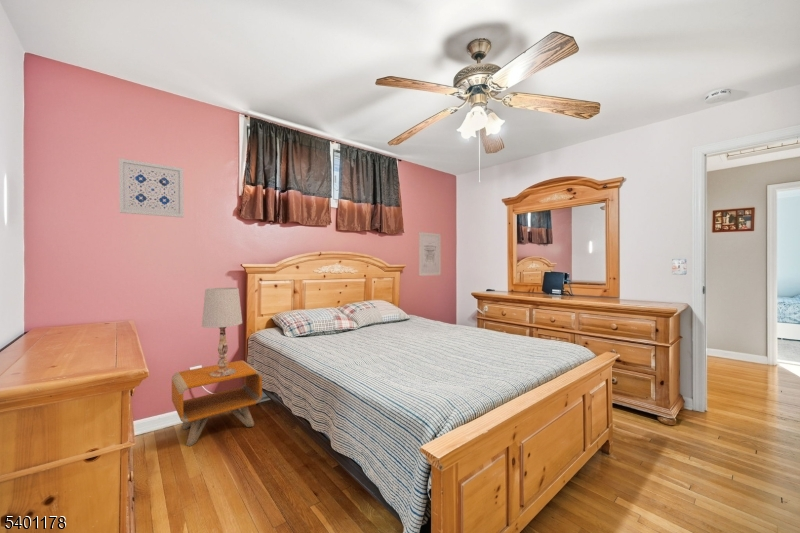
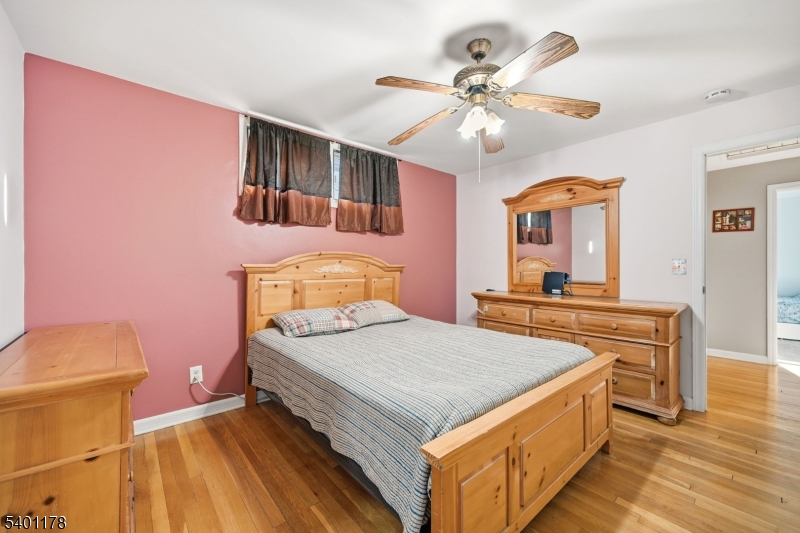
- wall art (152, 189)
- table lamp (222, 330)
- nightstand (217, 399)
- wall art (430, 254)
